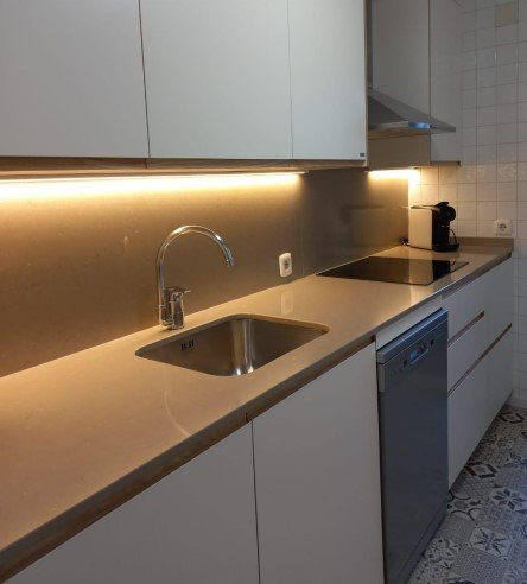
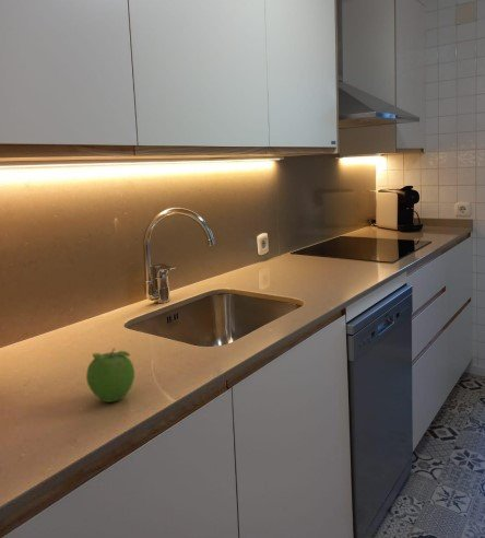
+ fruit (110, 374)
